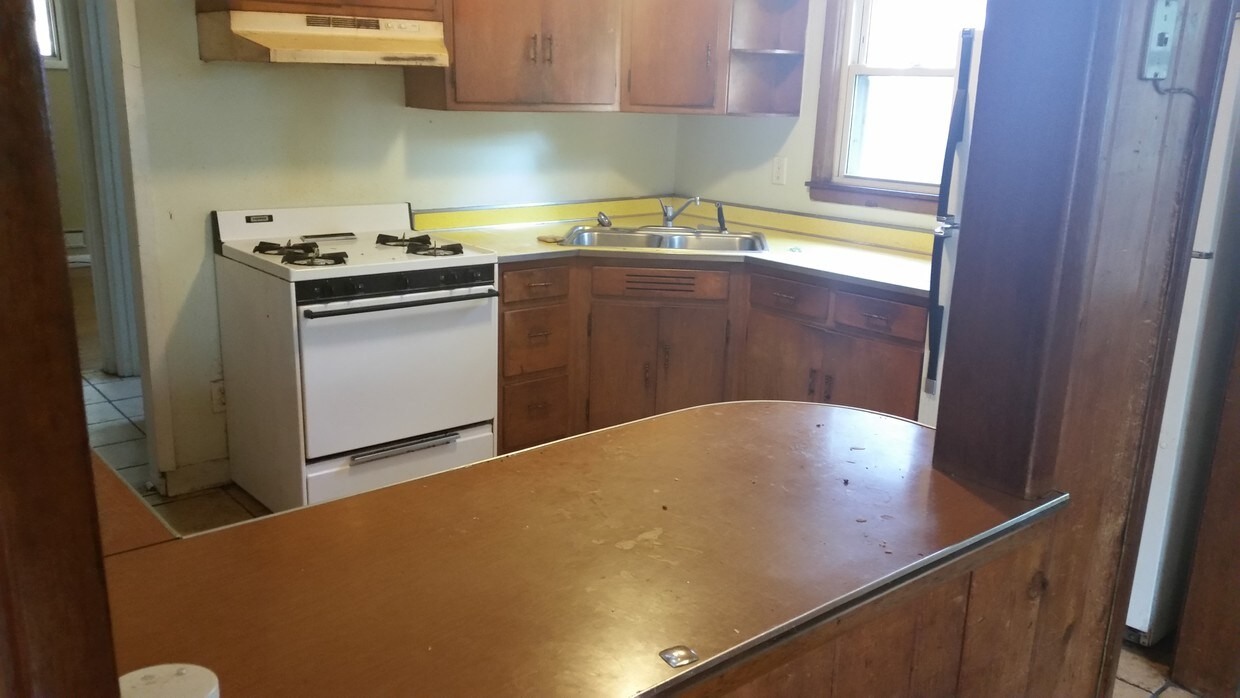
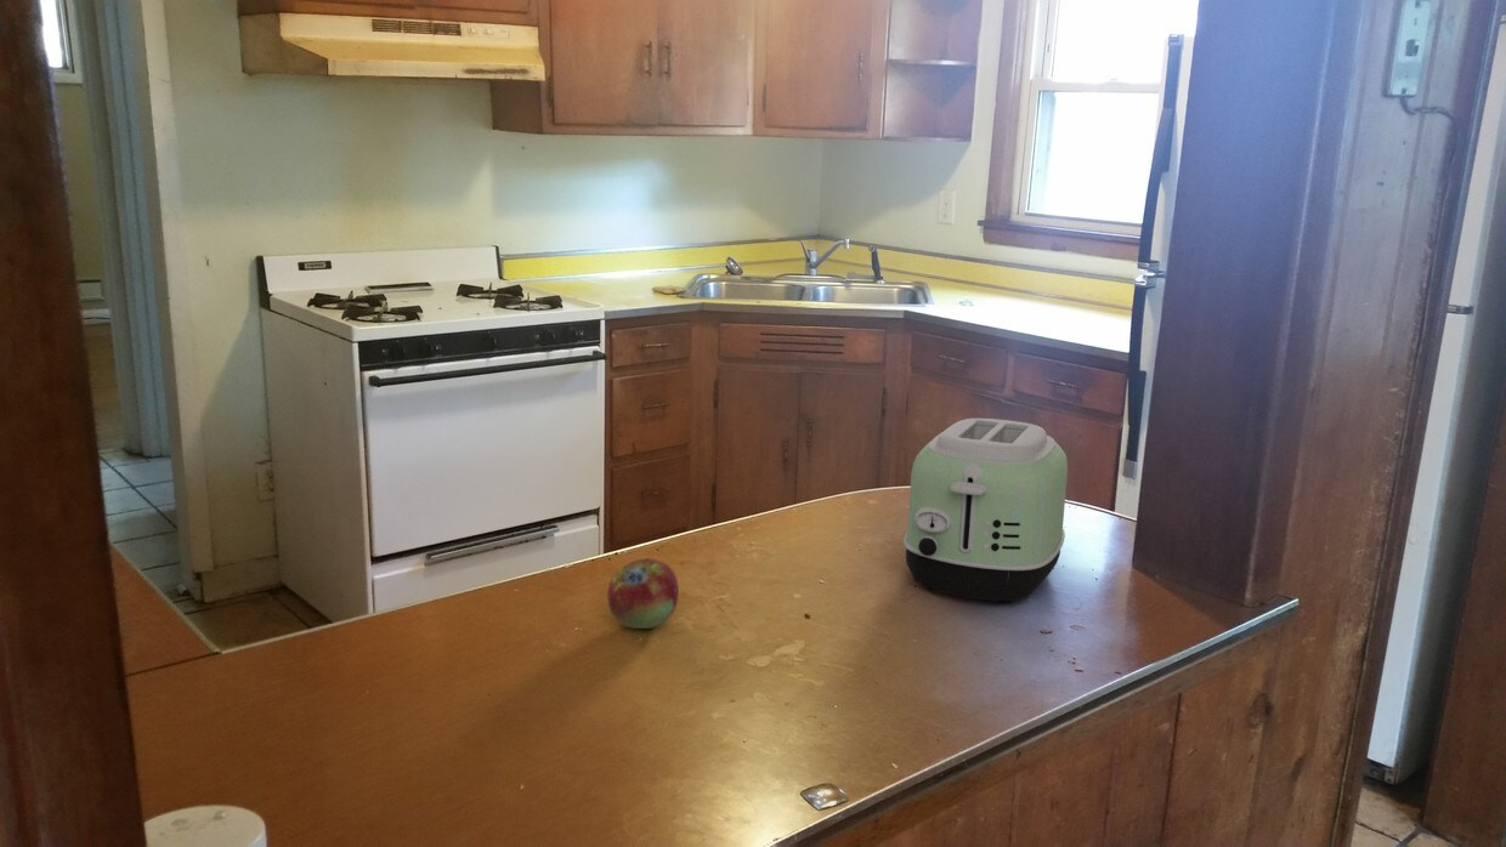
+ fruit (642, 593)
+ toaster (986, 505)
